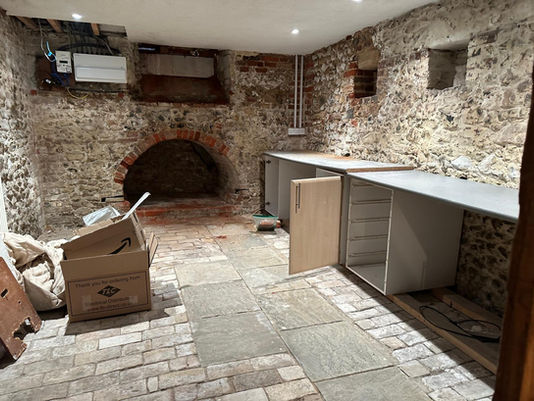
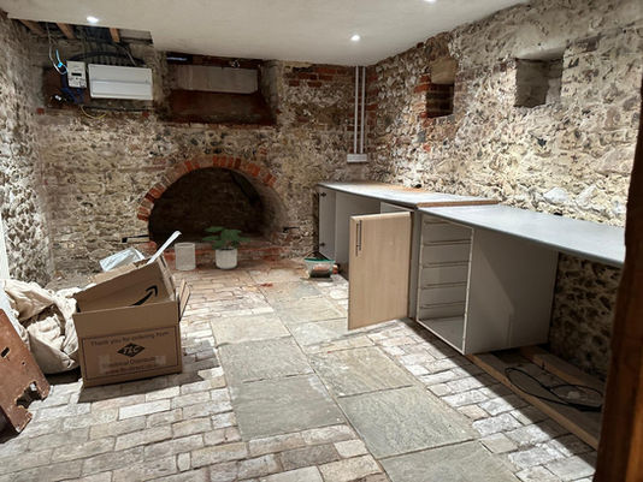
+ wastebasket (185, 256)
+ potted plant (226, 248)
